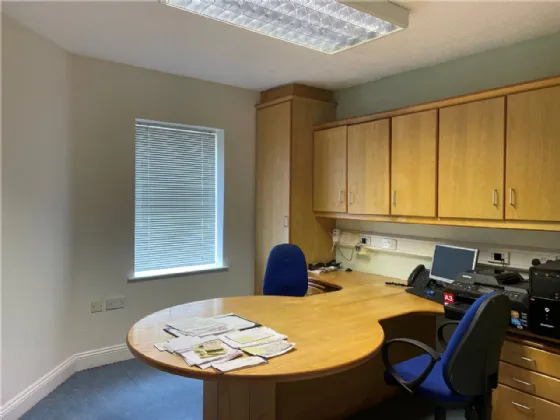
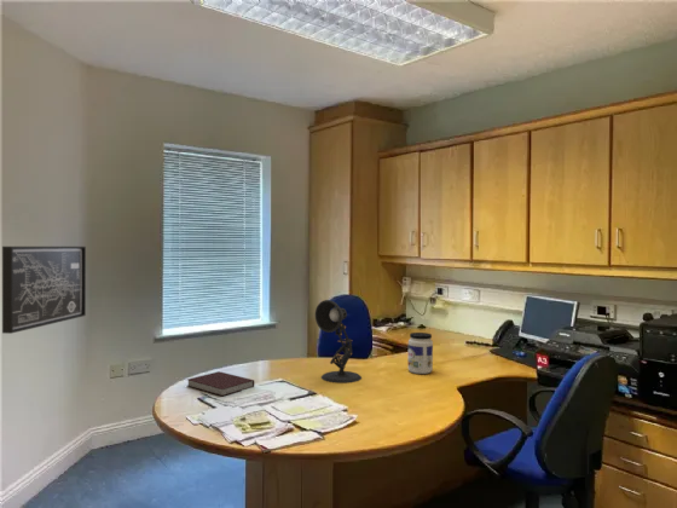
+ notebook (220, 382)
+ wall art (48, 284)
+ desk lamp (340, 337)
+ jar (419, 352)
